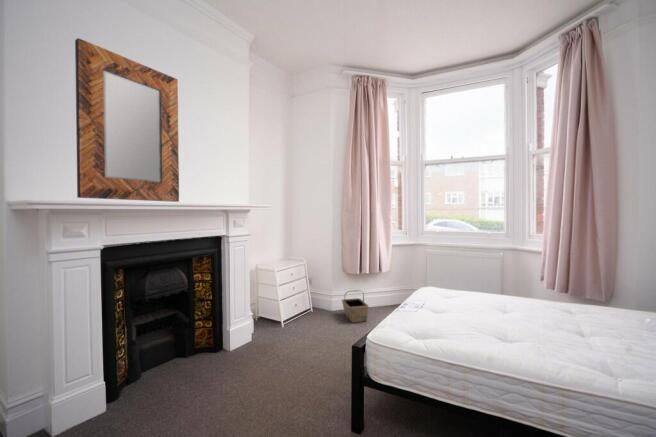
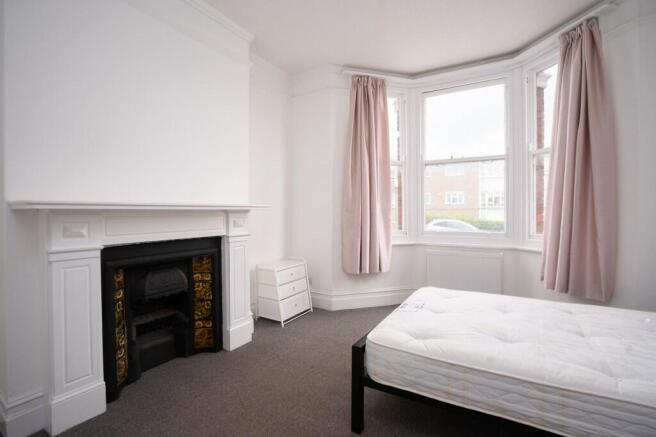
- basket (354, 304)
- home mirror (133, 131)
